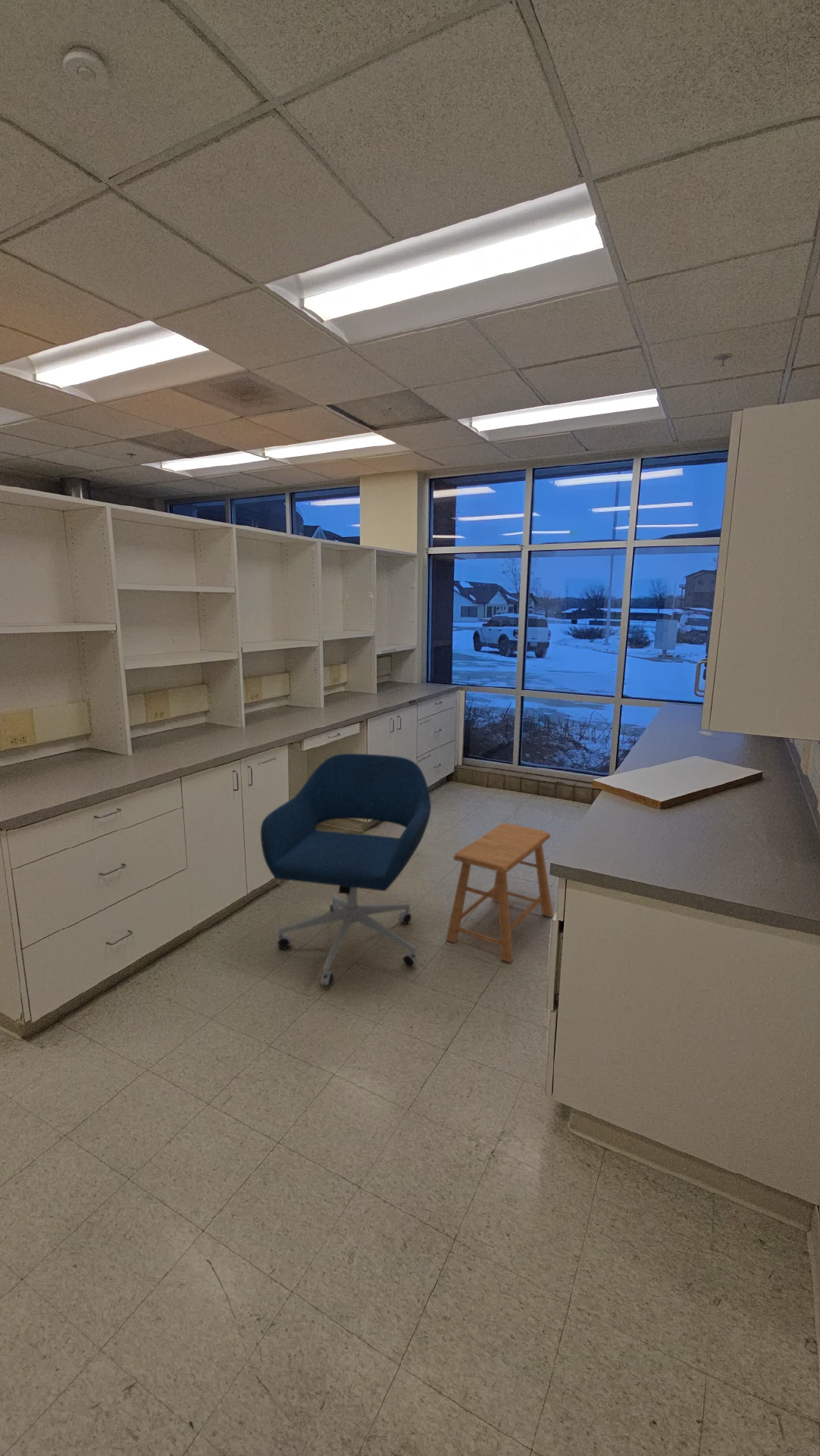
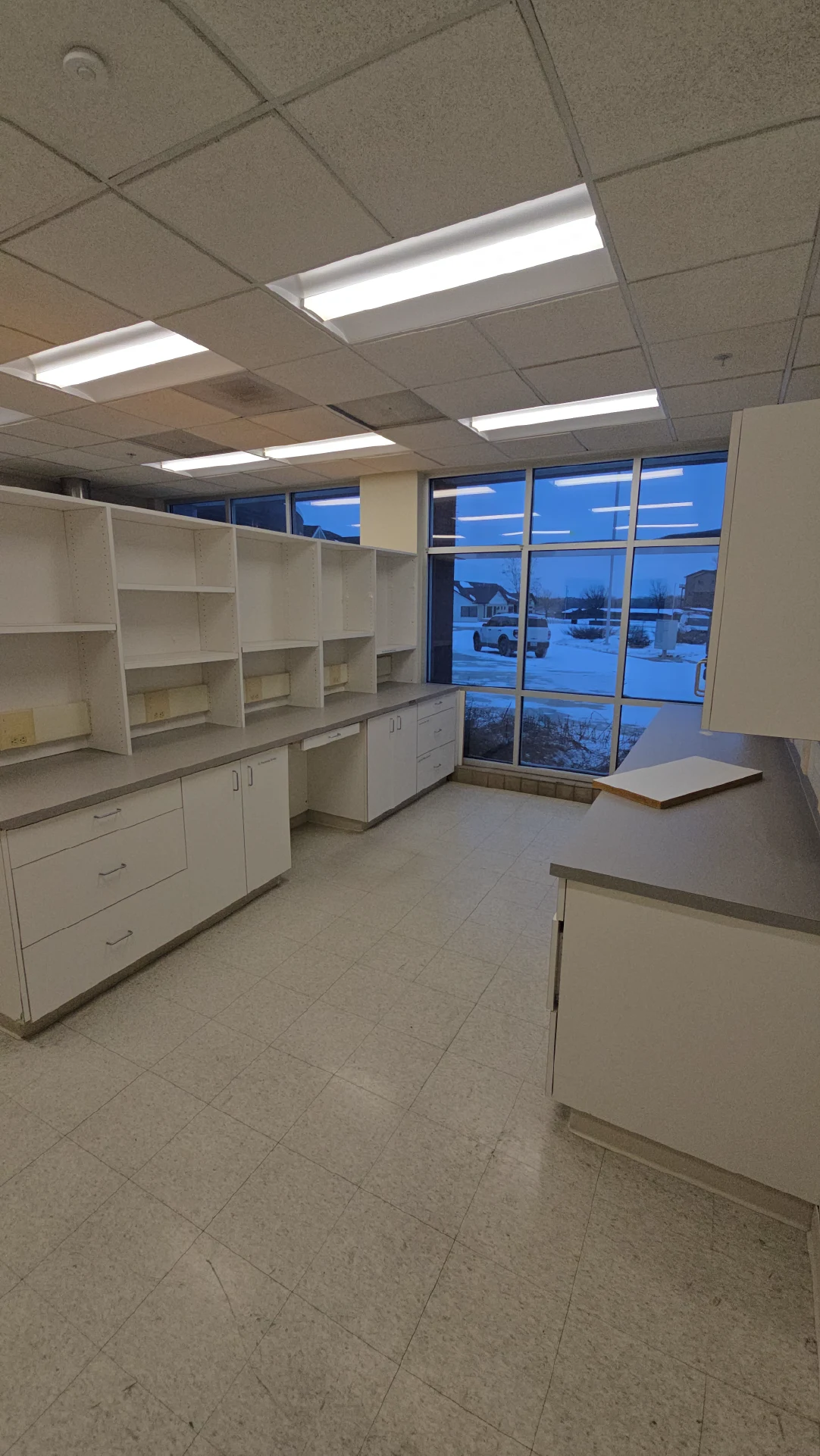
- office chair (352, 859)
- stool (502, 885)
